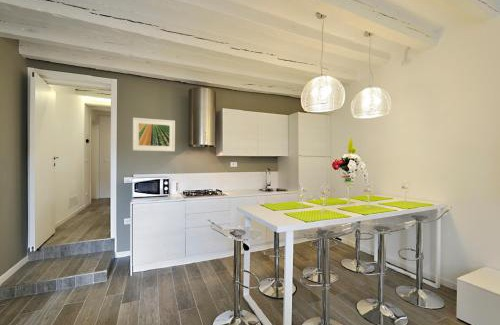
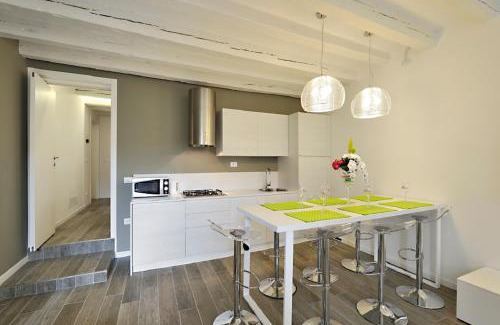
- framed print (154, 135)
